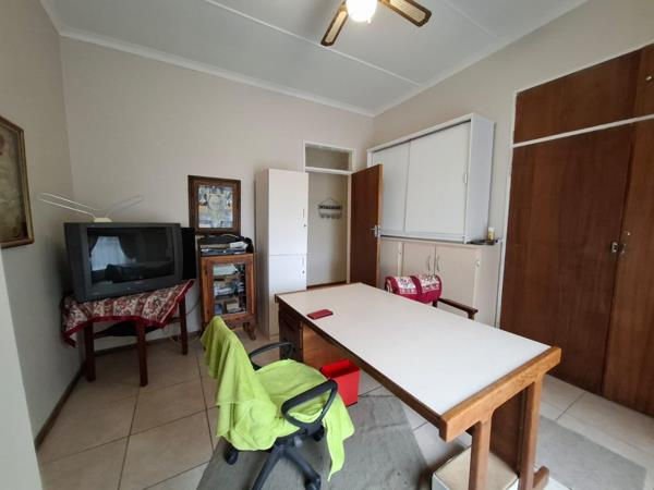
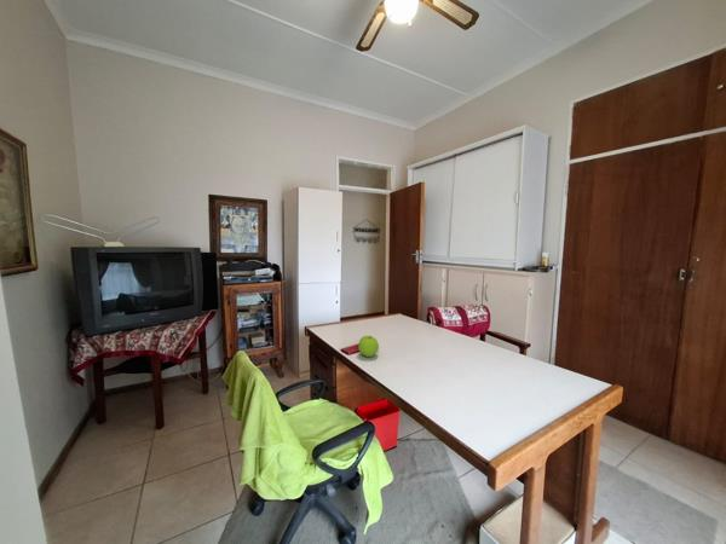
+ apple (368, 346)
